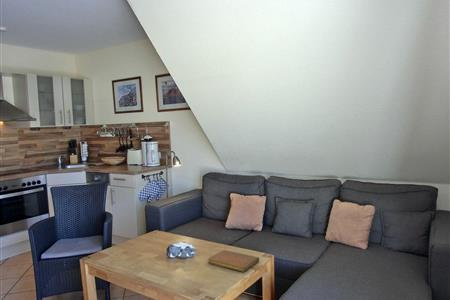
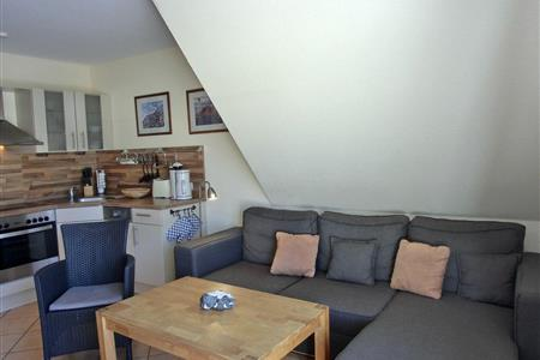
- notebook (233, 259)
